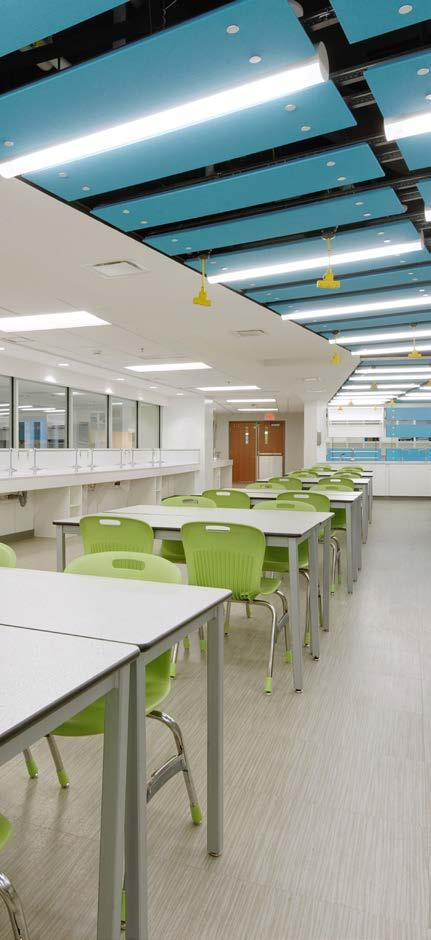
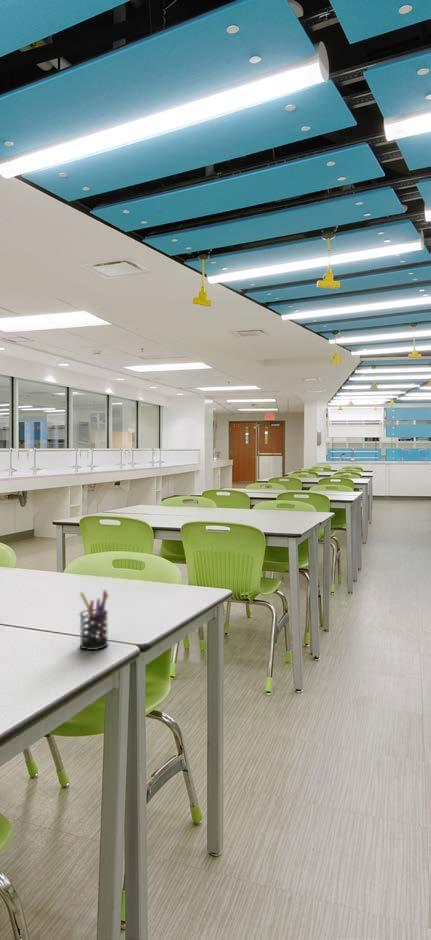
+ pen holder (97, 616)
